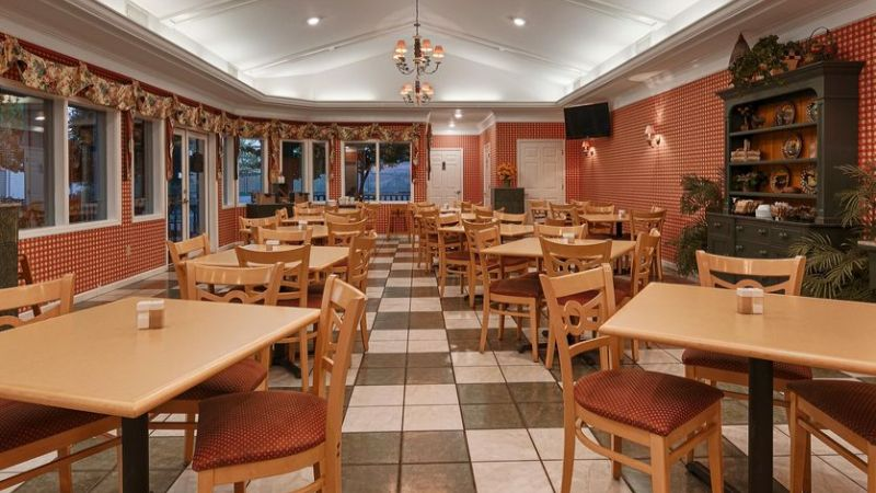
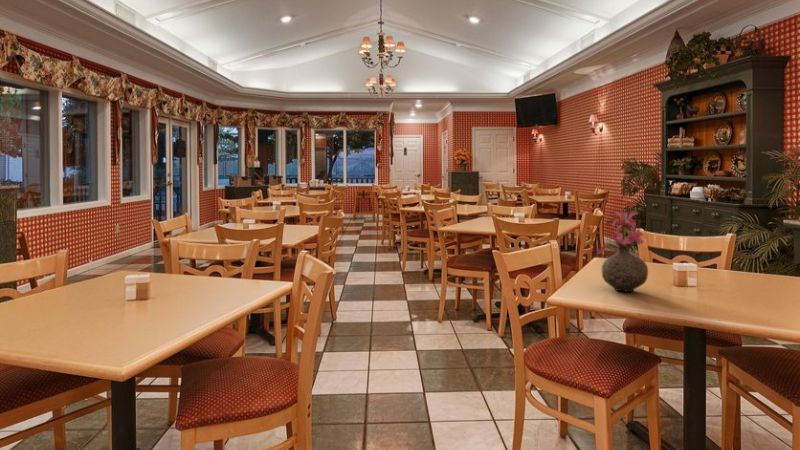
+ vase (623, 251)
